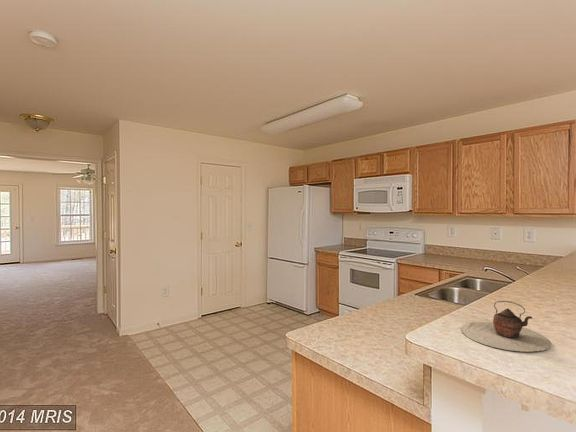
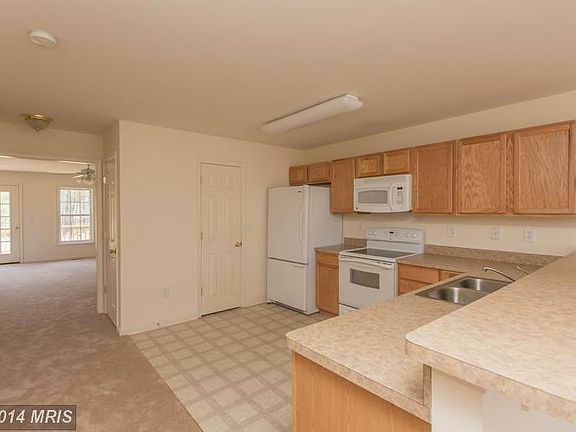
- teapot (503, 318)
